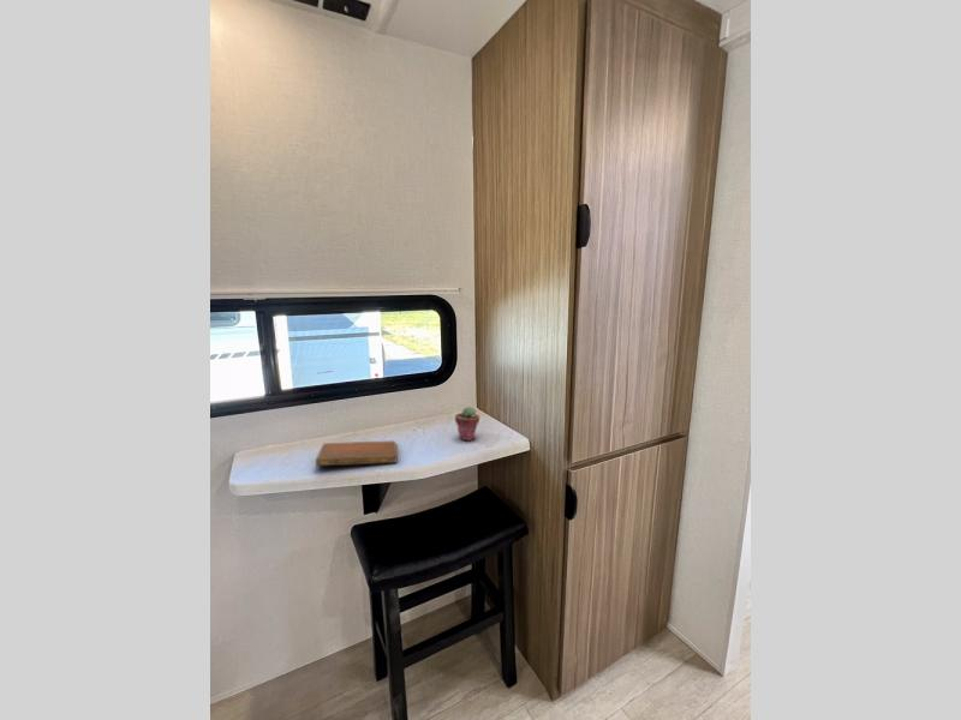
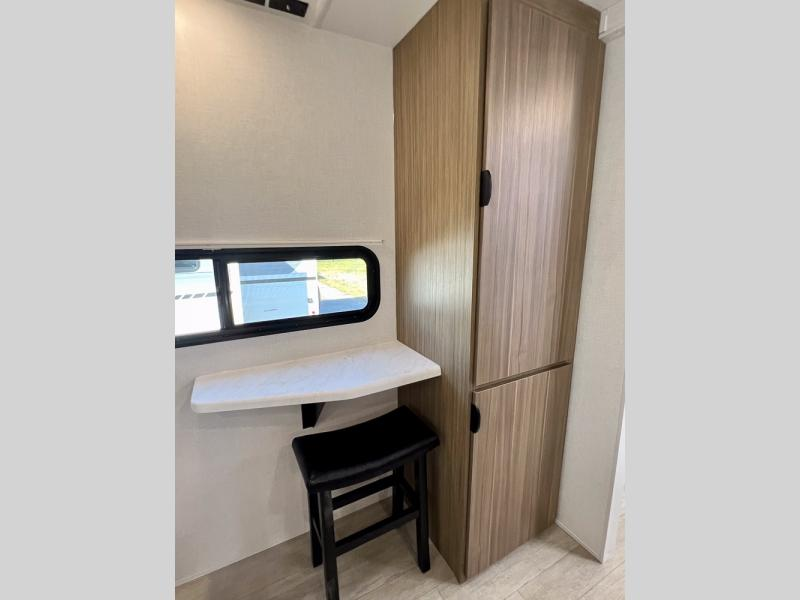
- notebook (358, 452)
- potted succulent (466, 421)
